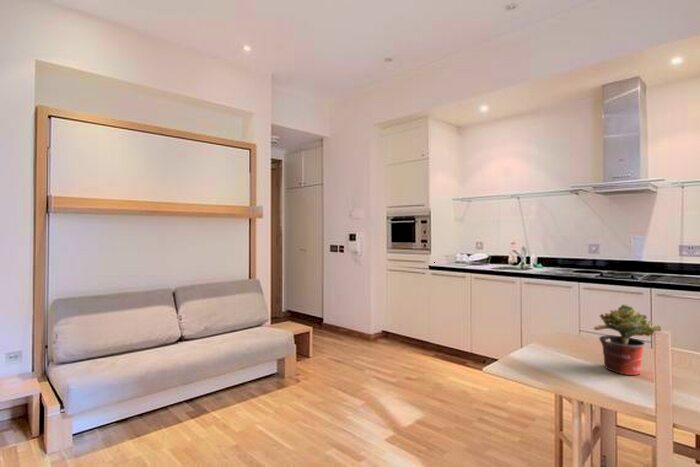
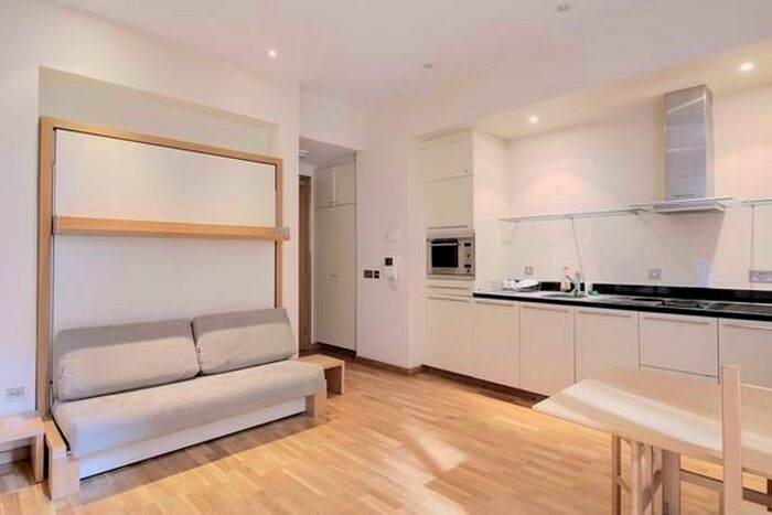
- potted plant (627, 337)
